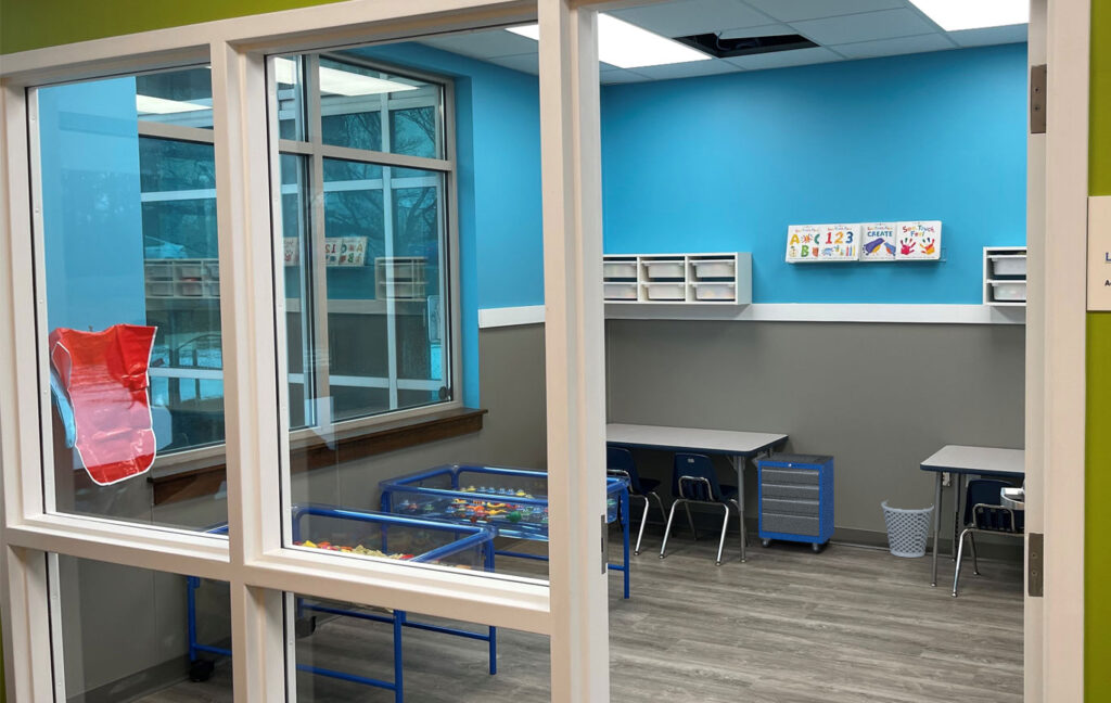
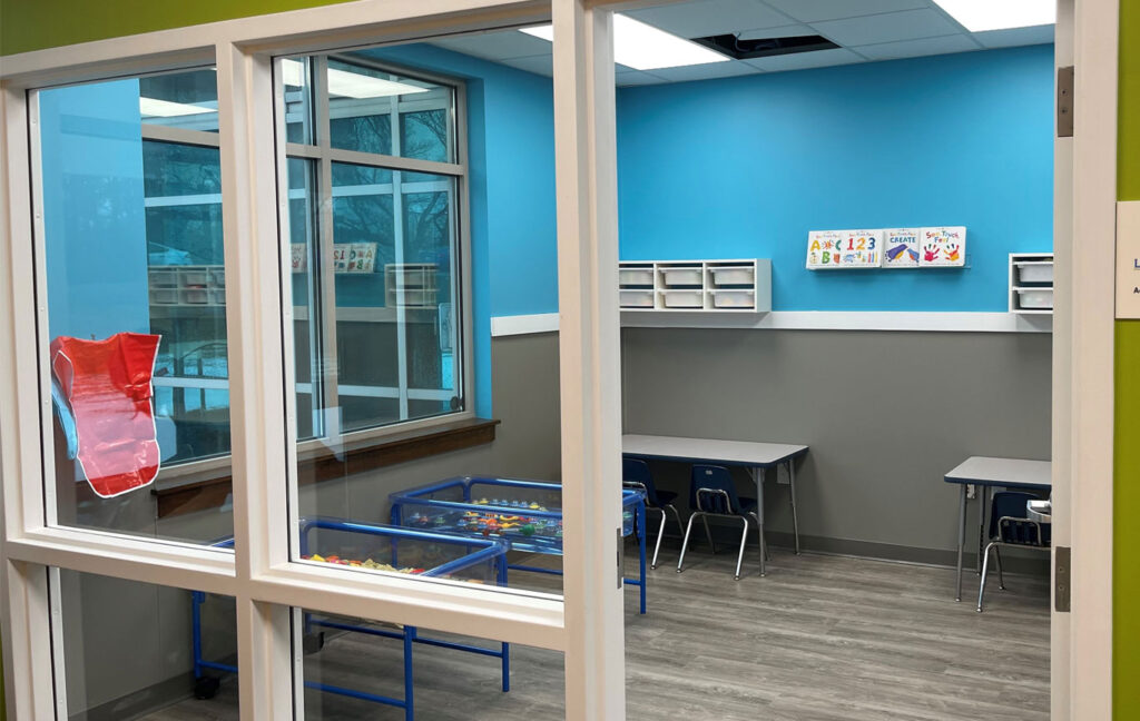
- wastebasket (907, 528)
- cabinet (793, 501)
